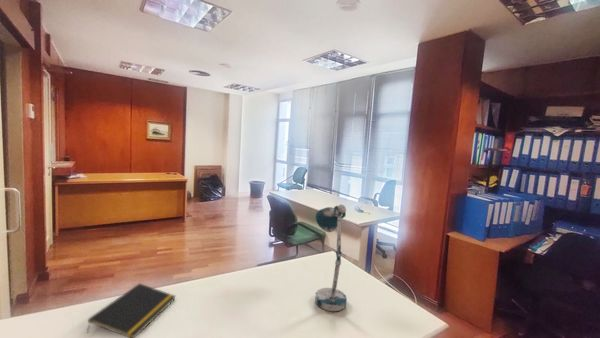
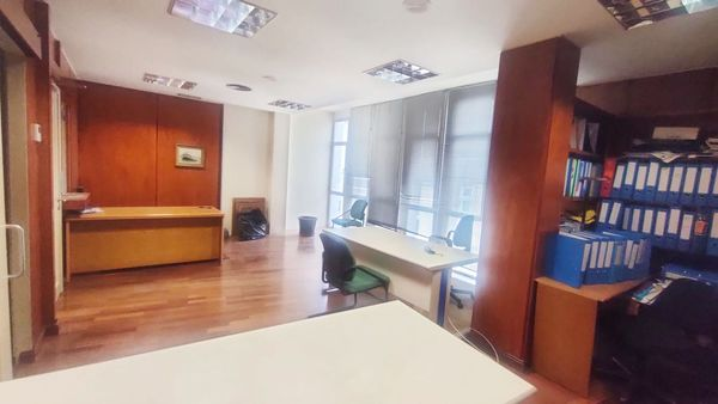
- desk lamp (336, 251)
- notepad (136, 307)
